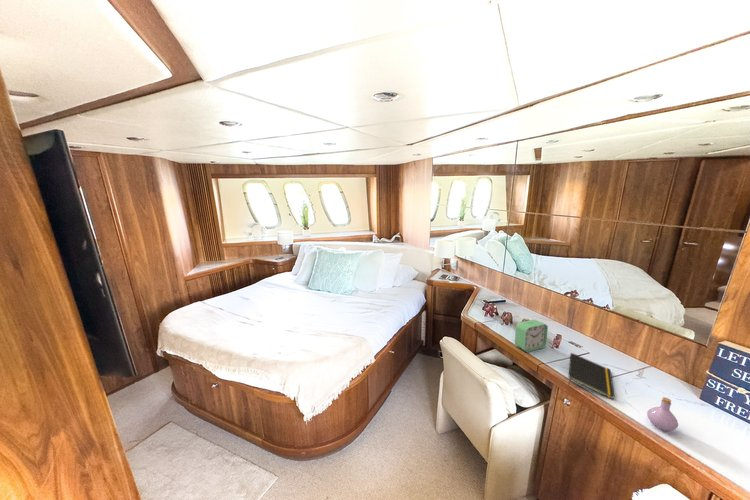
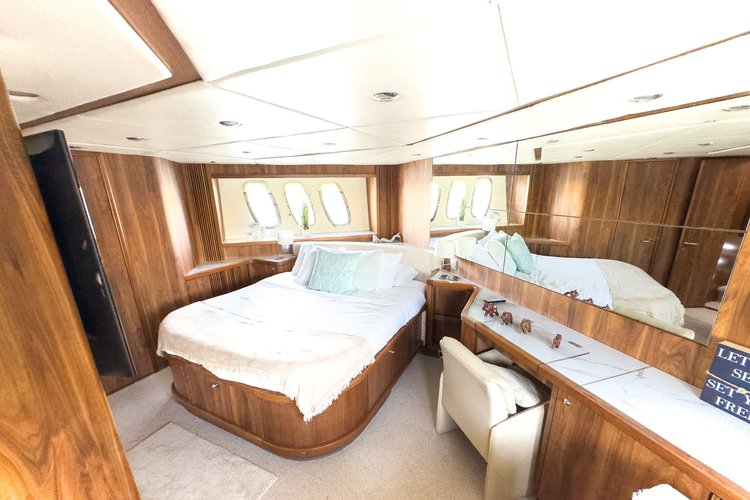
- notepad (590, 373)
- alarm clock (530, 335)
- perfume bottle (663, 413)
